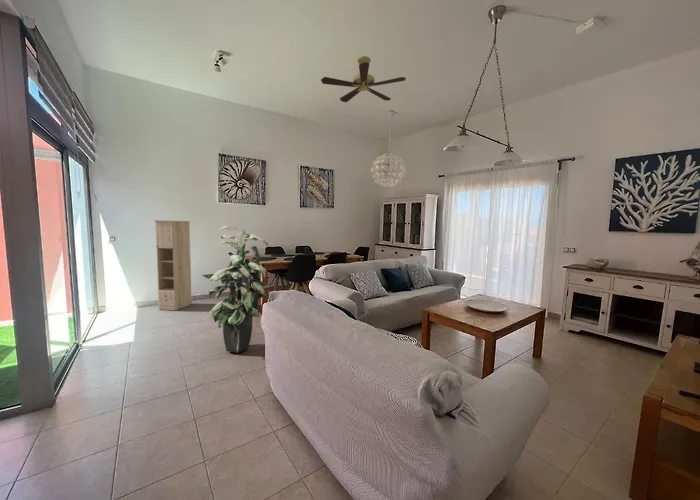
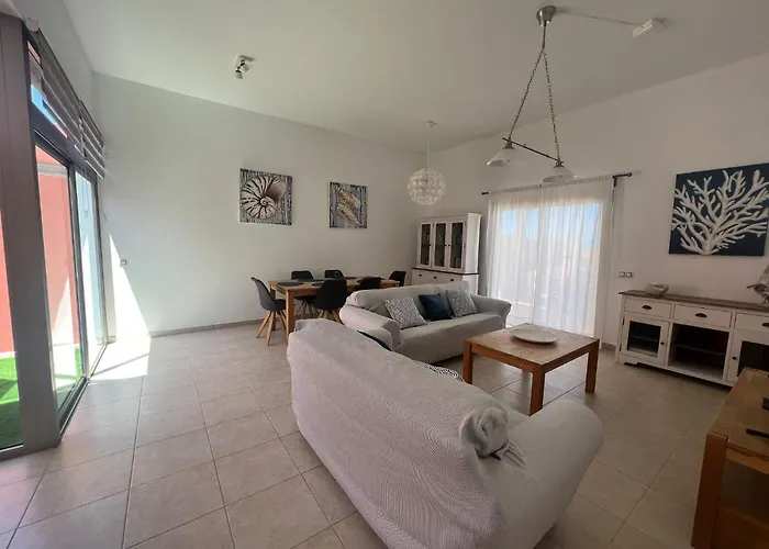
- ceiling fan (363, 73)
- storage cabinet (173, 264)
- indoor plant (236, 288)
